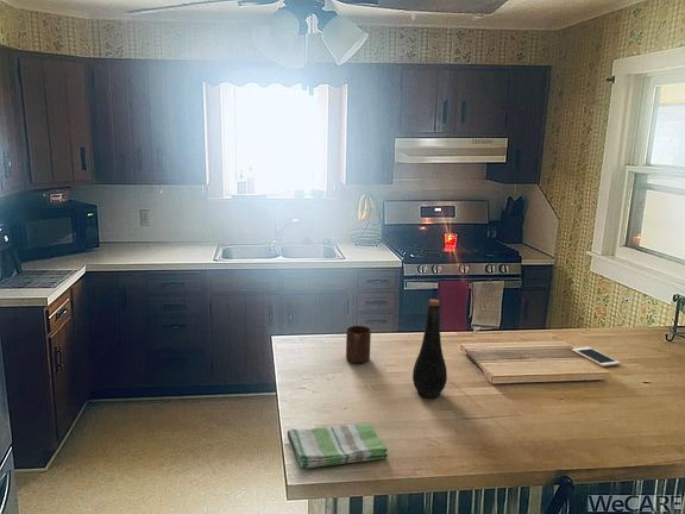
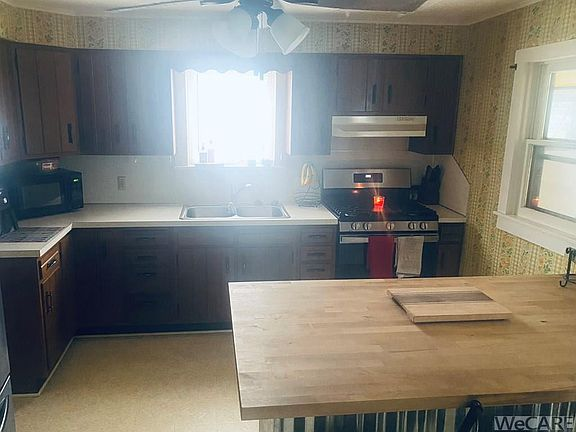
- bottle (431, 347)
- dish towel (335, 440)
- cell phone (595, 356)
- cup (358, 345)
